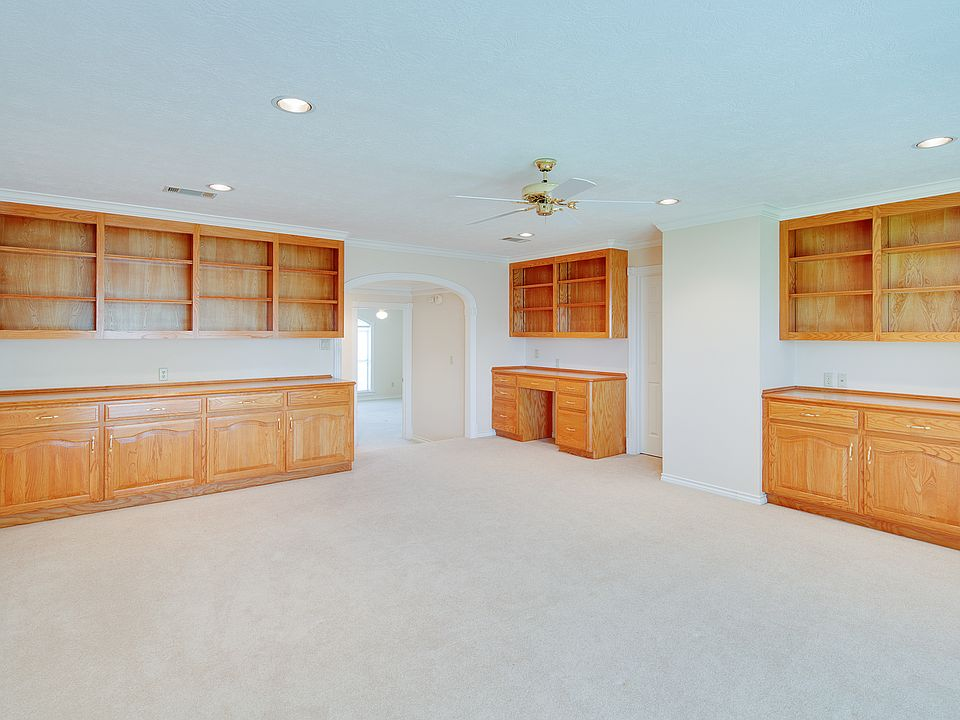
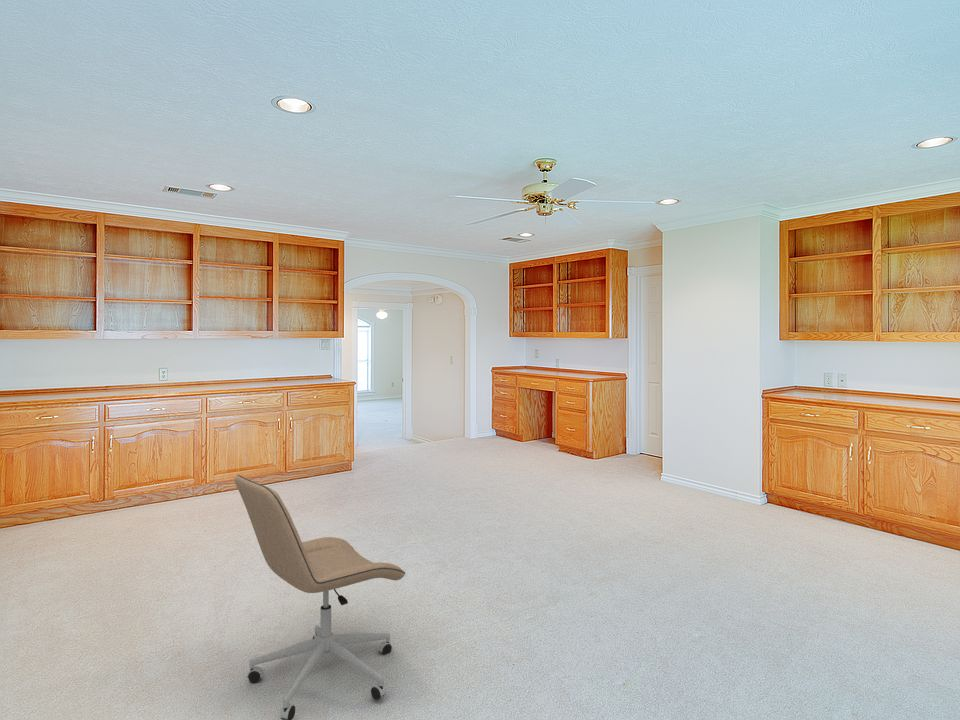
+ office chair (324, 573)
